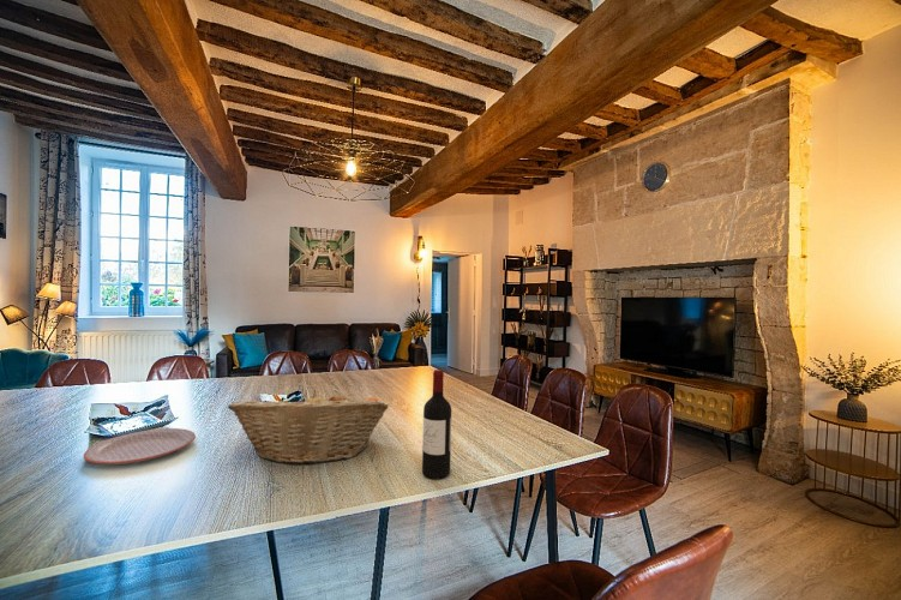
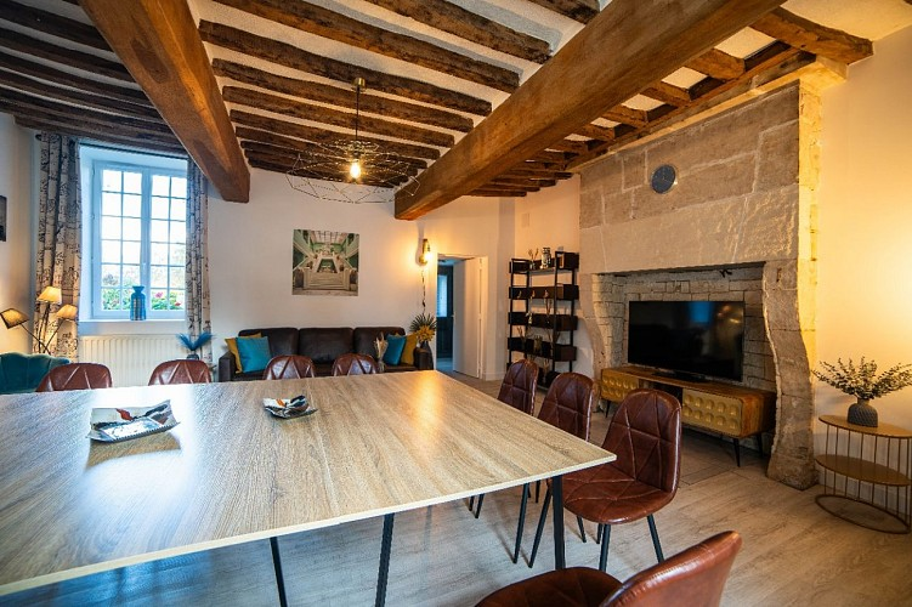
- fruit basket (312, 418)
- plate (143, 446)
- wine bottle (437, 421)
